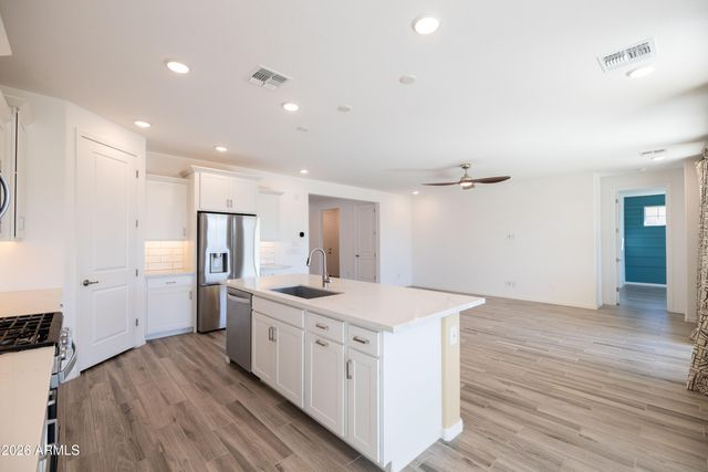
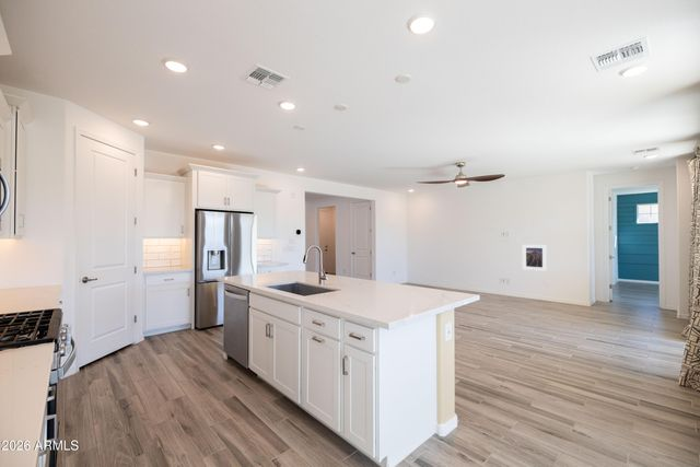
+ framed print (534, 257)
